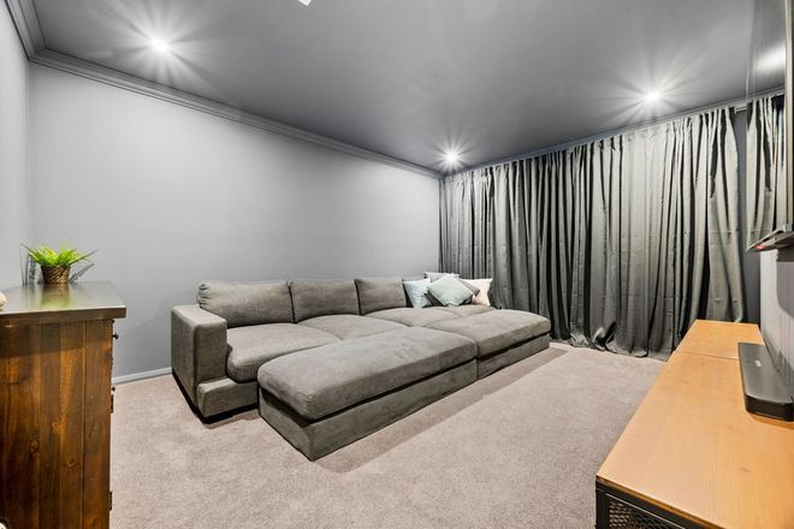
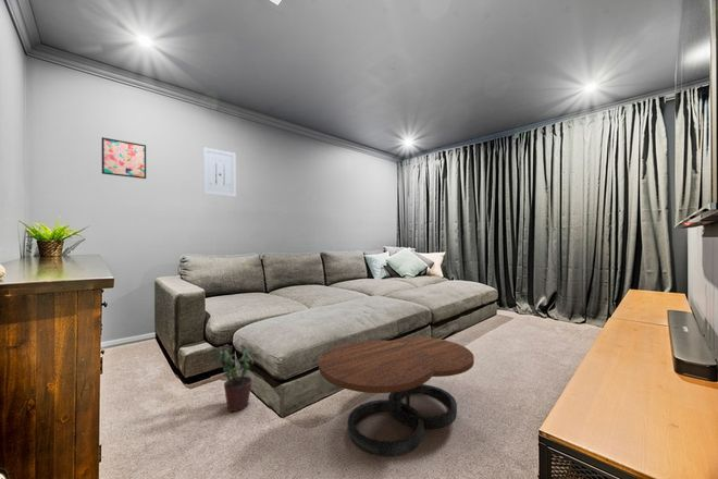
+ potted plant (237, 374)
+ wall art (124, 158)
+ coffee table (401, 383)
+ wall art (220, 172)
